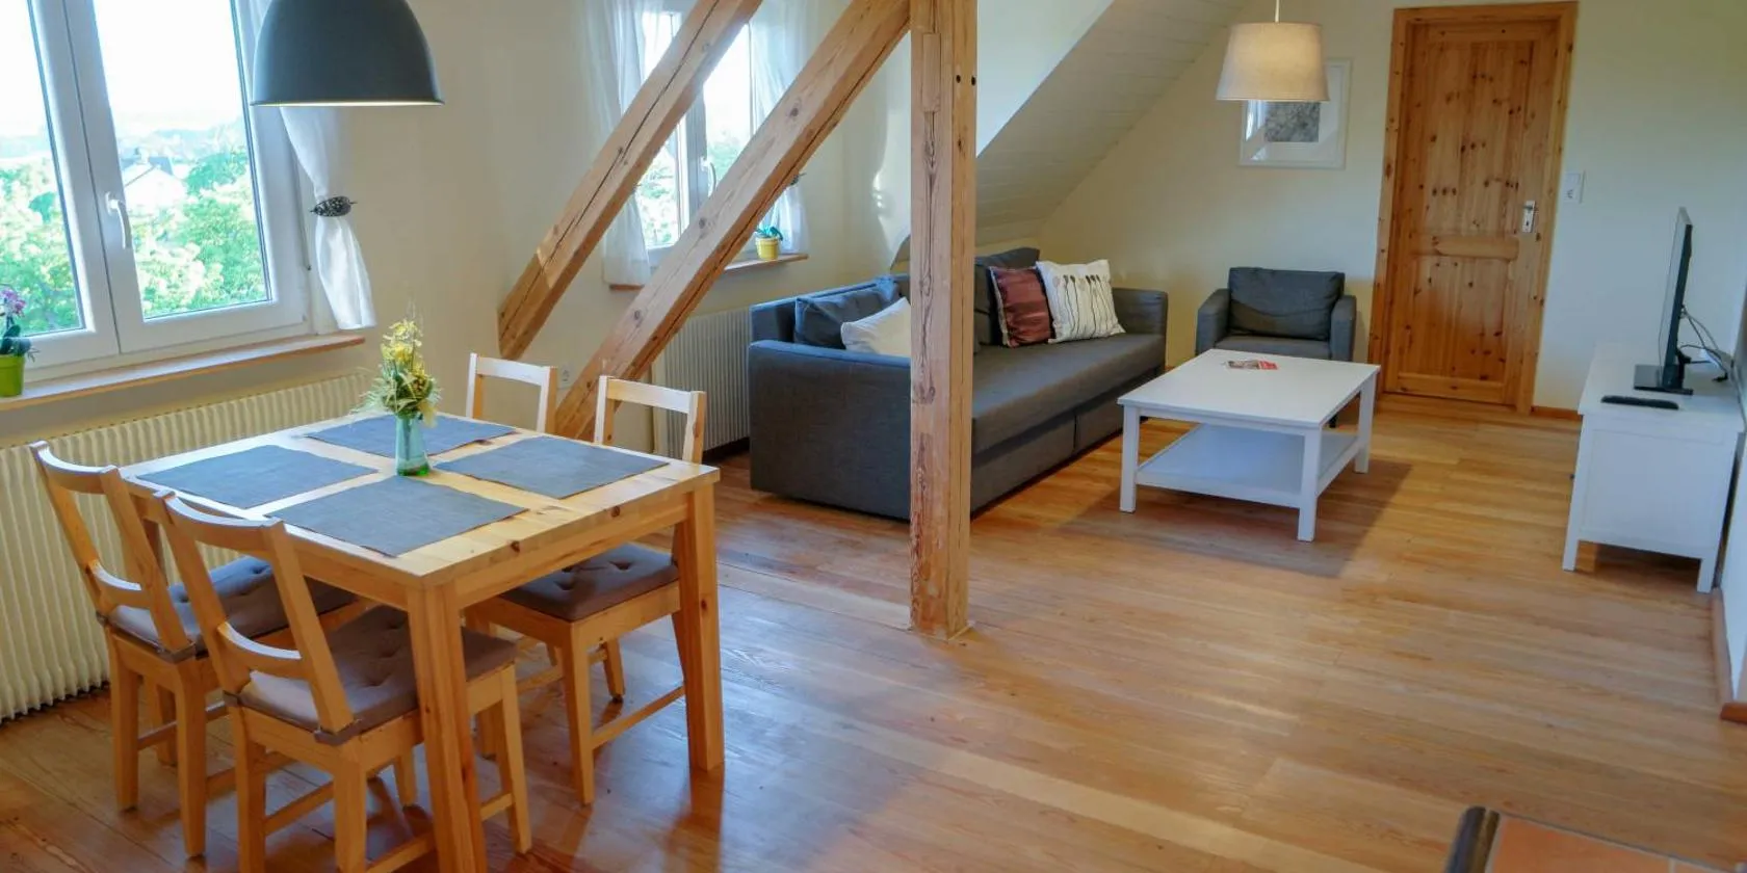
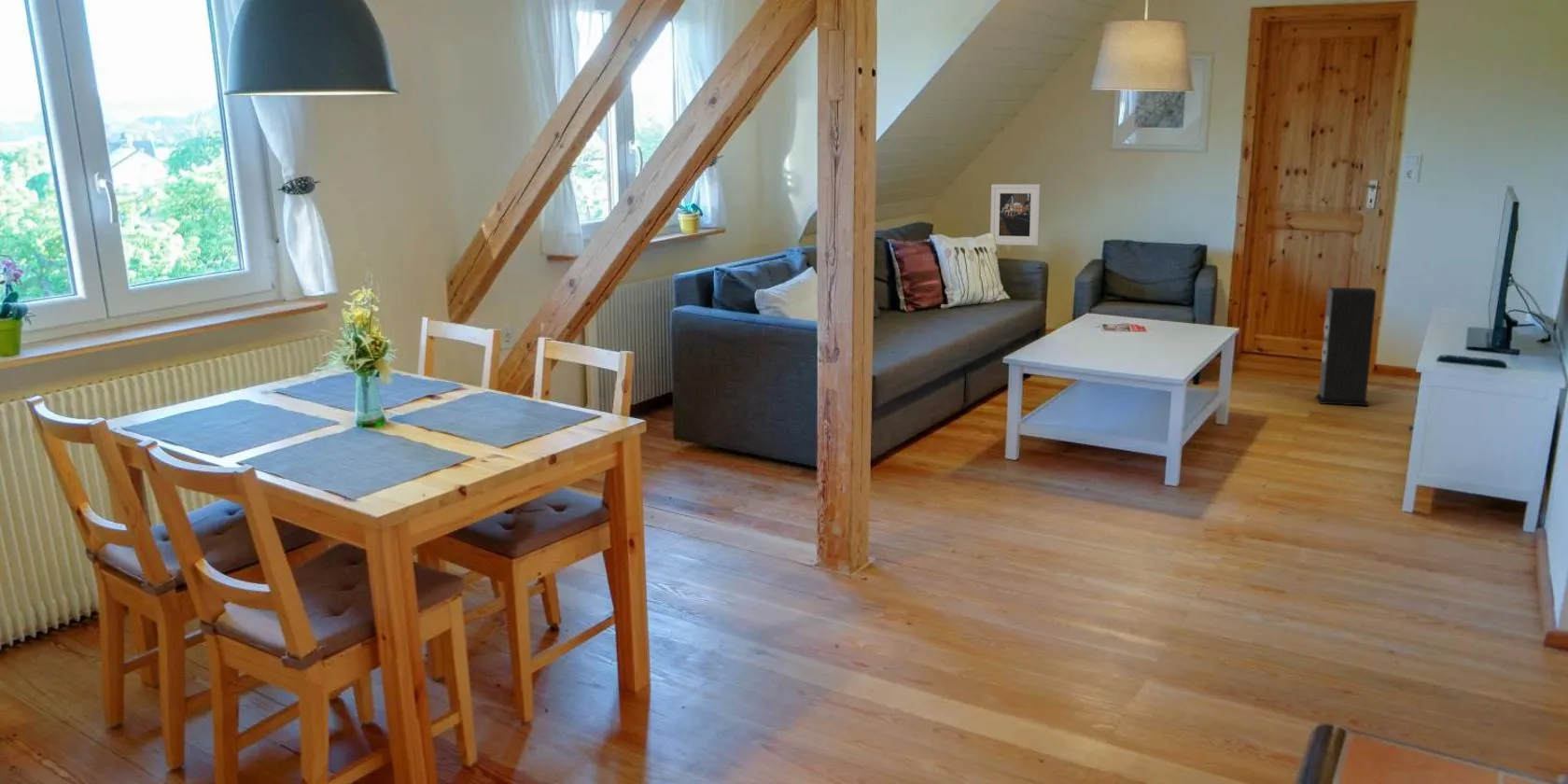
+ speaker (1346, 345)
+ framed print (1015, 215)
